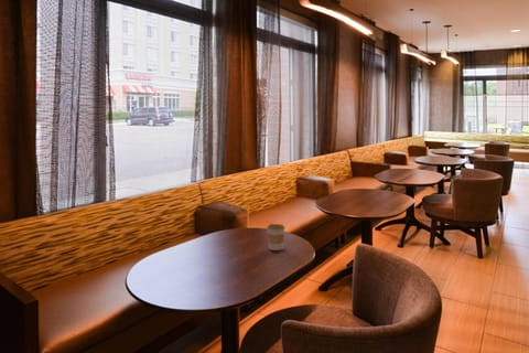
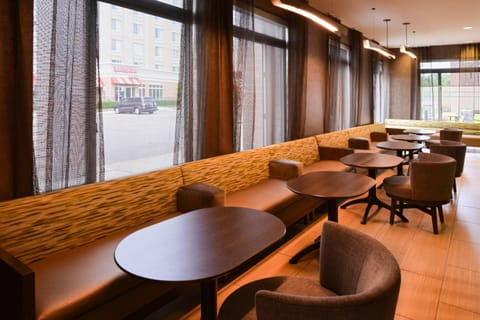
- coffee cup (276, 236)
